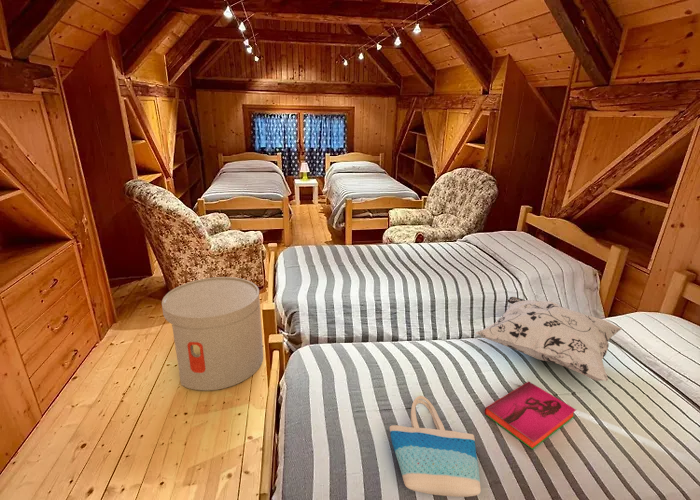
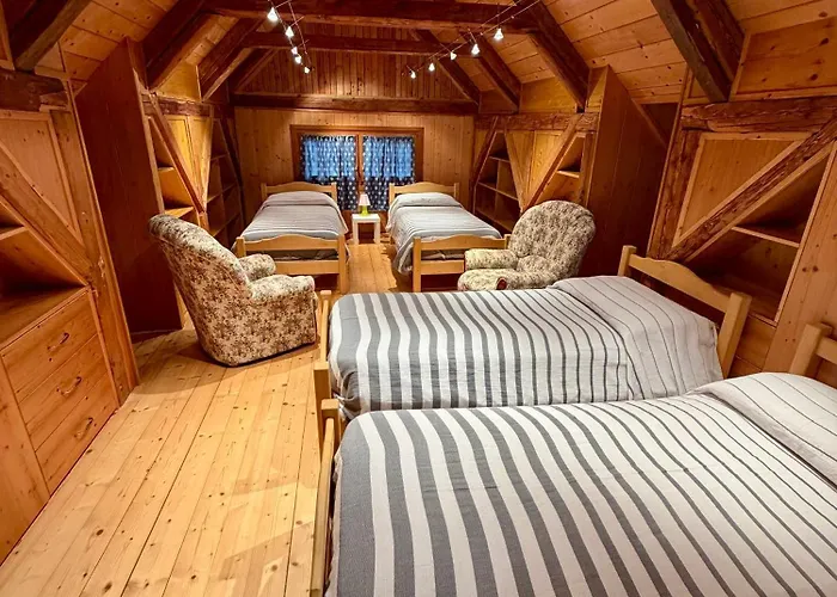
- hardback book (529, 411)
- tote bag (433, 437)
- decorative pillow (549, 330)
- side table (215, 329)
